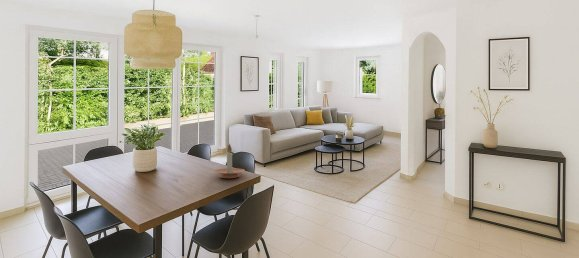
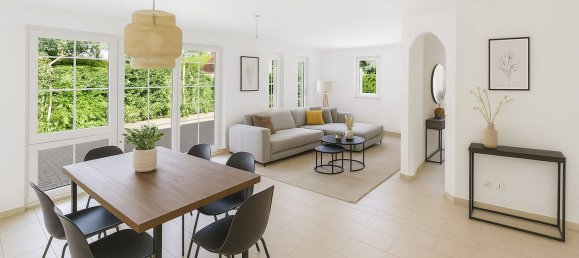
- candle holder (229, 159)
